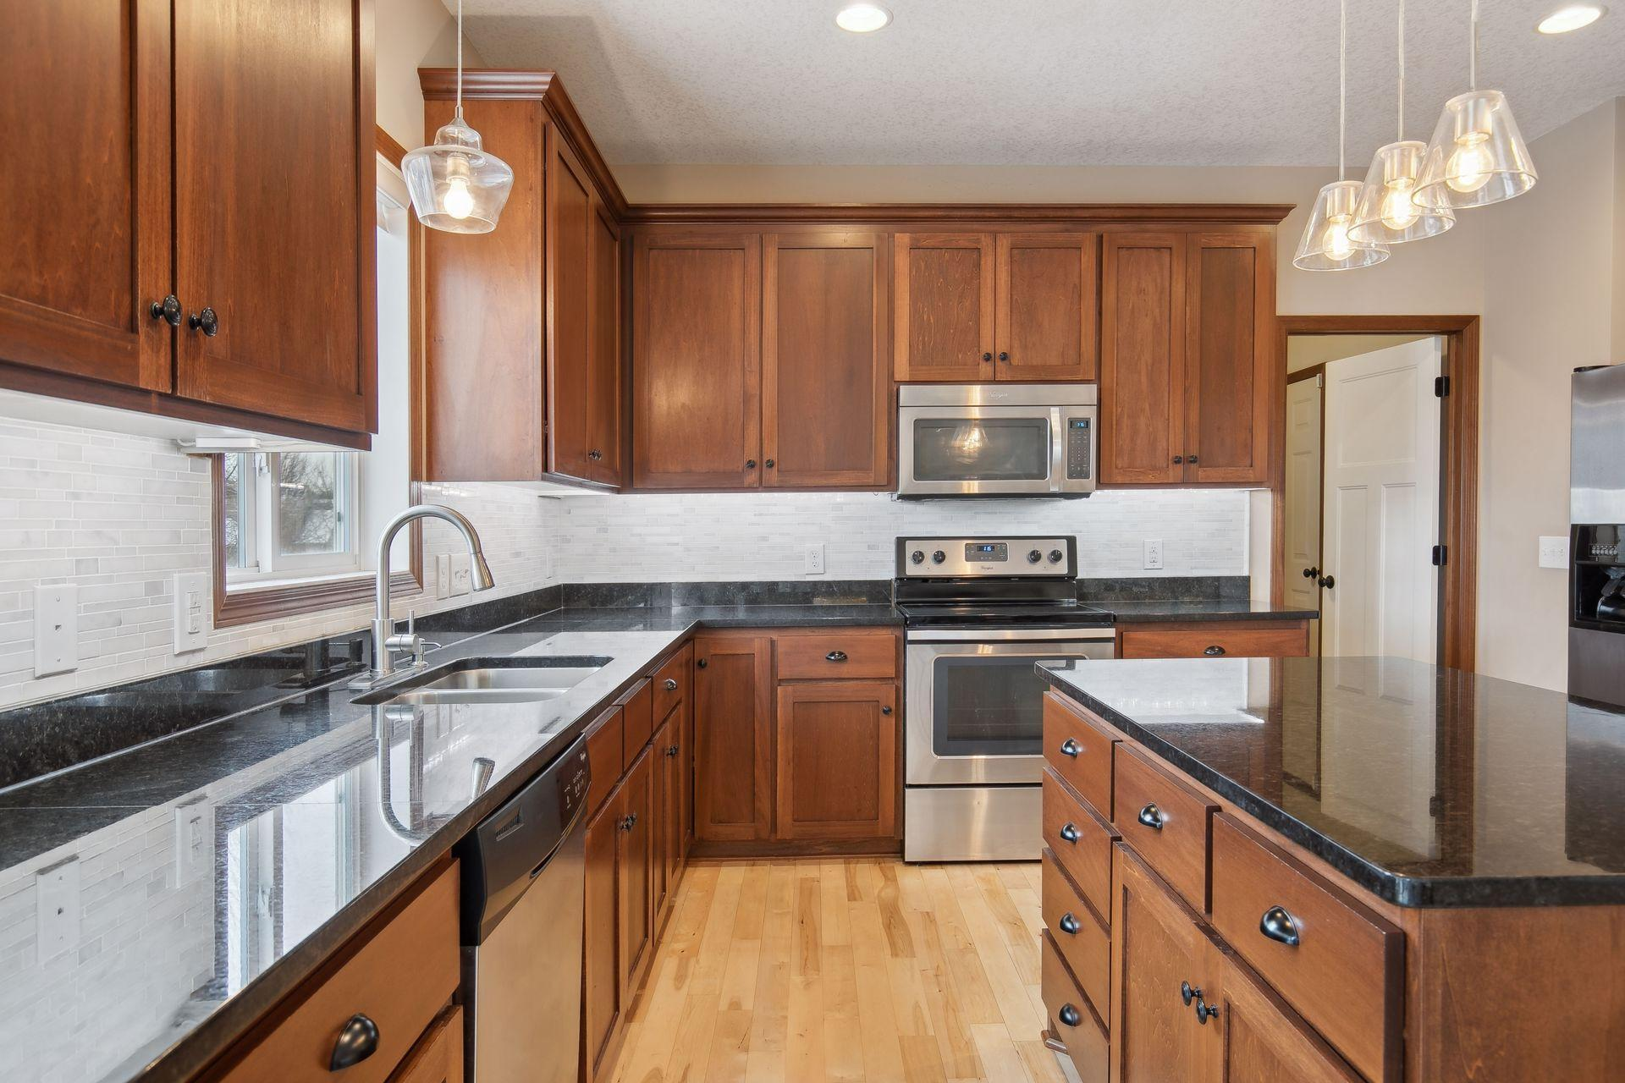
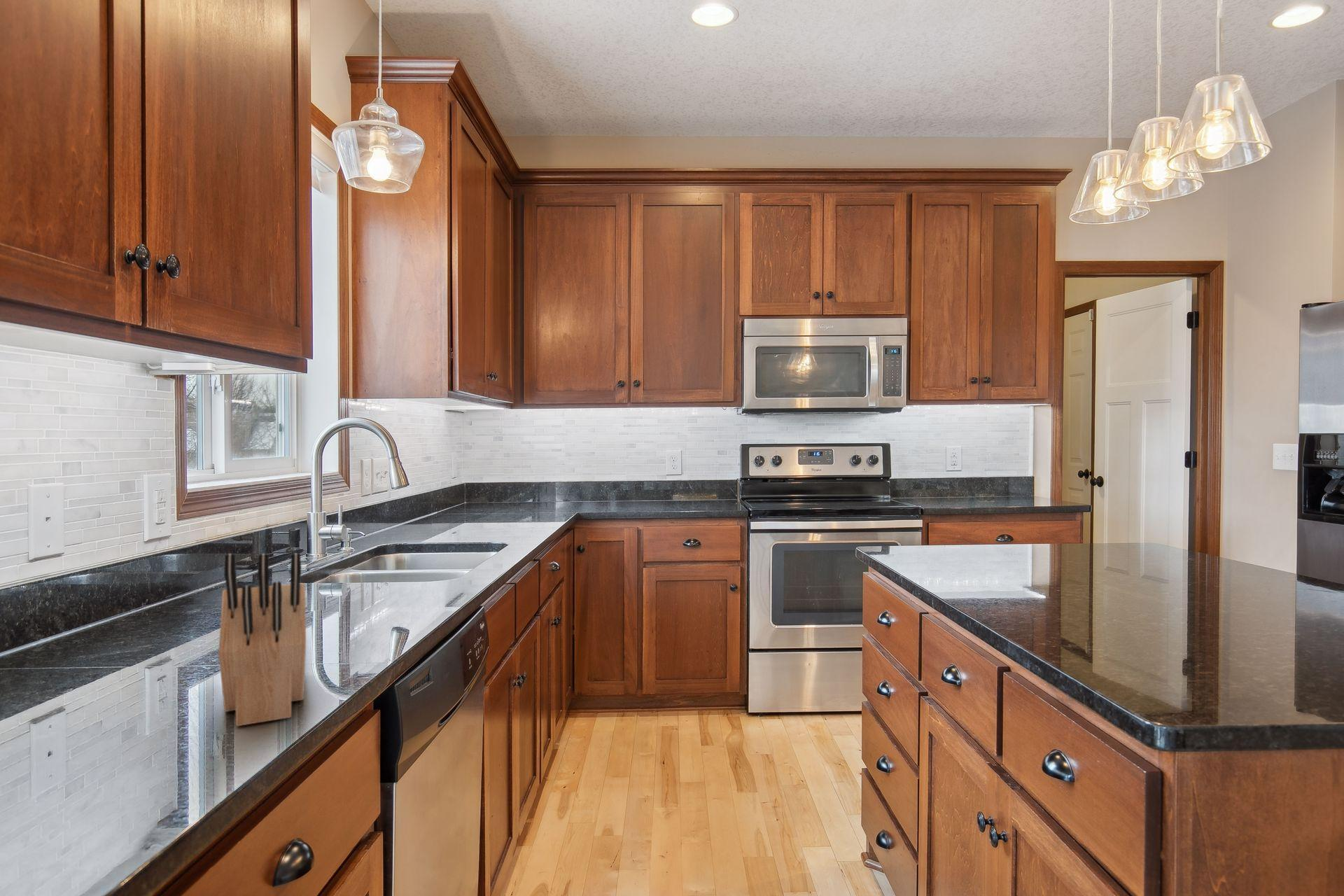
+ knife block (265, 624)
